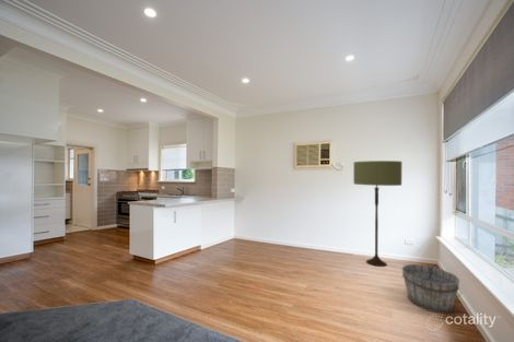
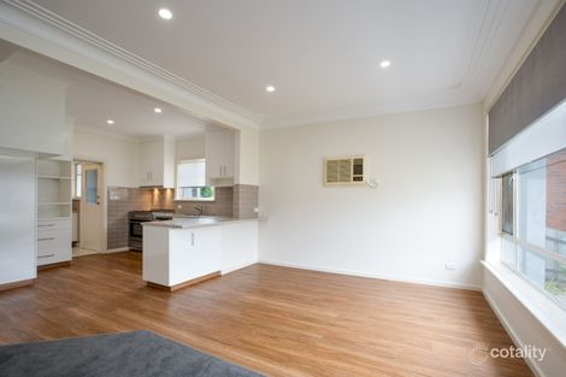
- floor lamp (376, 212)
- wooden bucket (429, 282)
